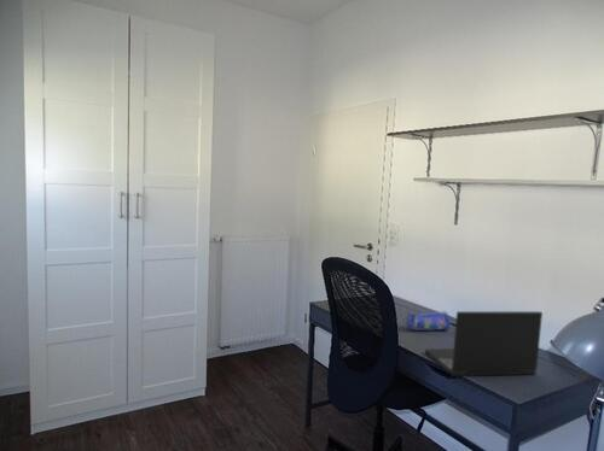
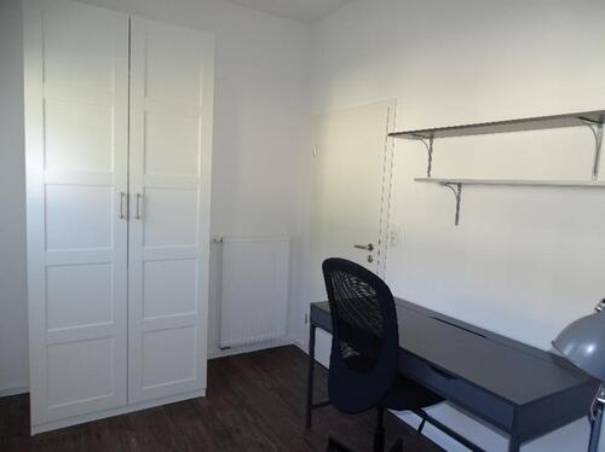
- pencil case (429, 320)
- laptop (480, 333)
